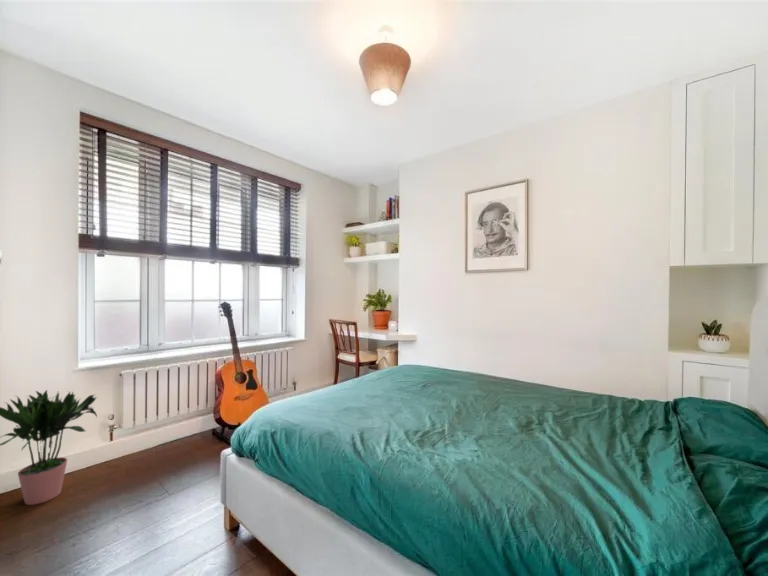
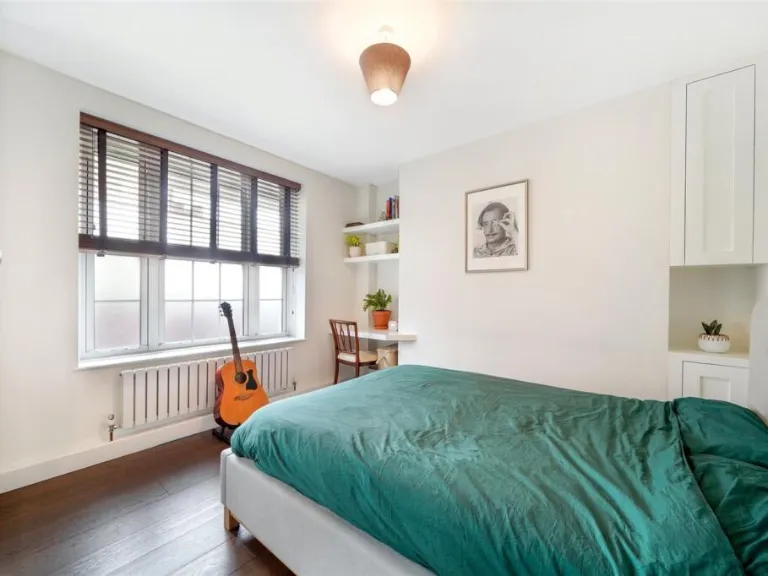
- potted plant (50, 439)
